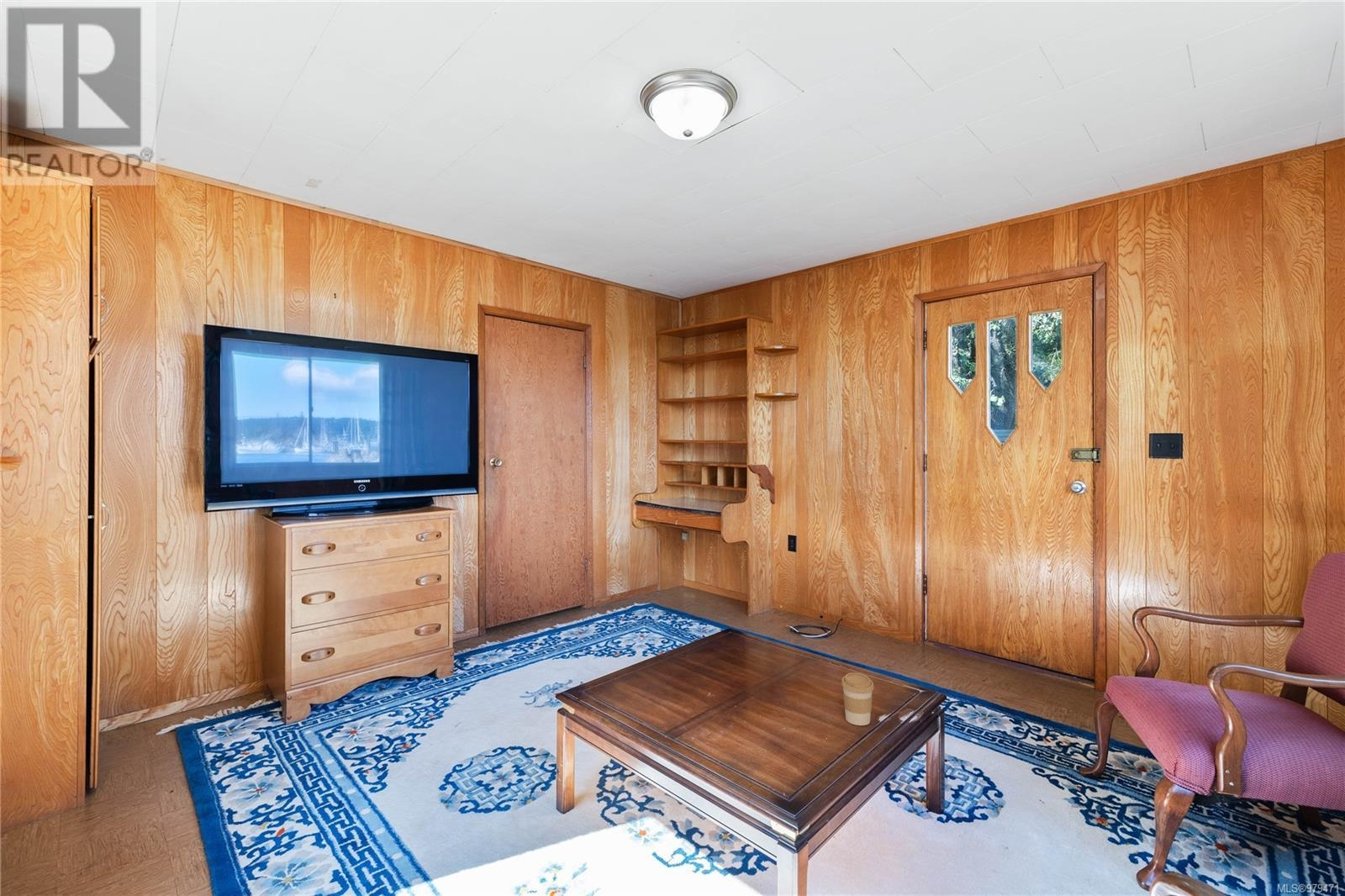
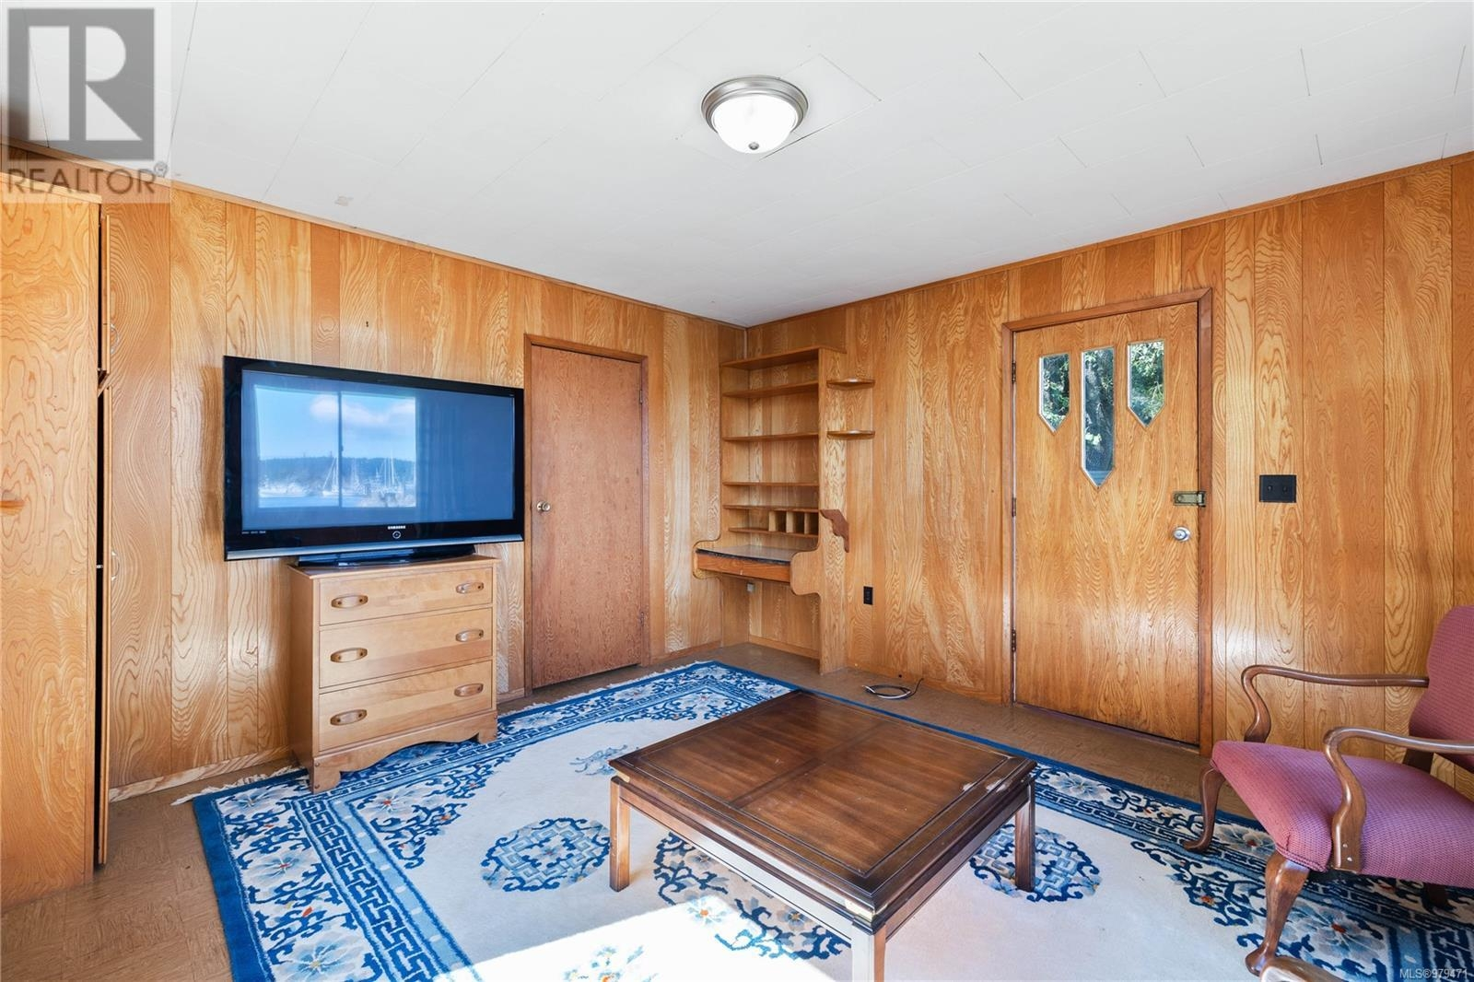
- coffee cup (857, 698)
